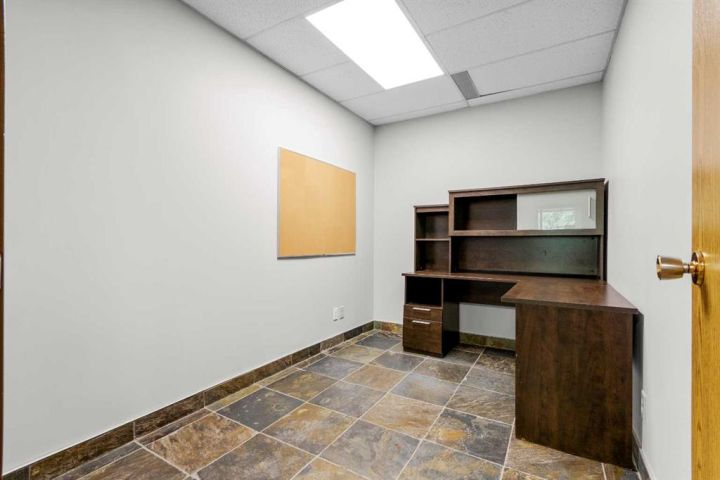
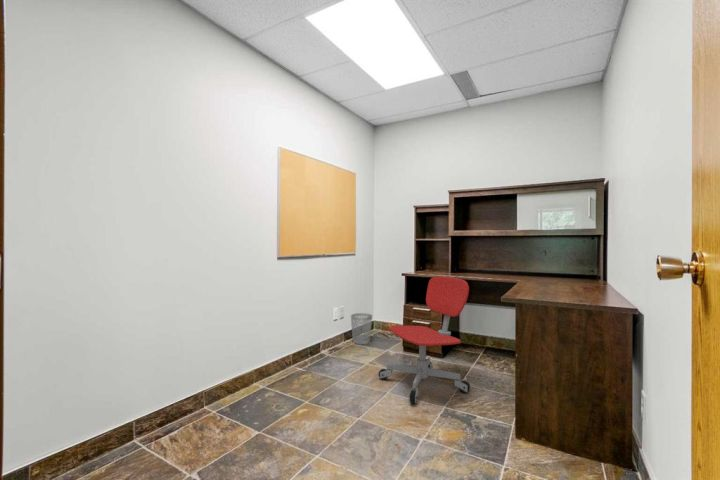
+ wastebasket (361, 328)
+ office chair (424, 331)
